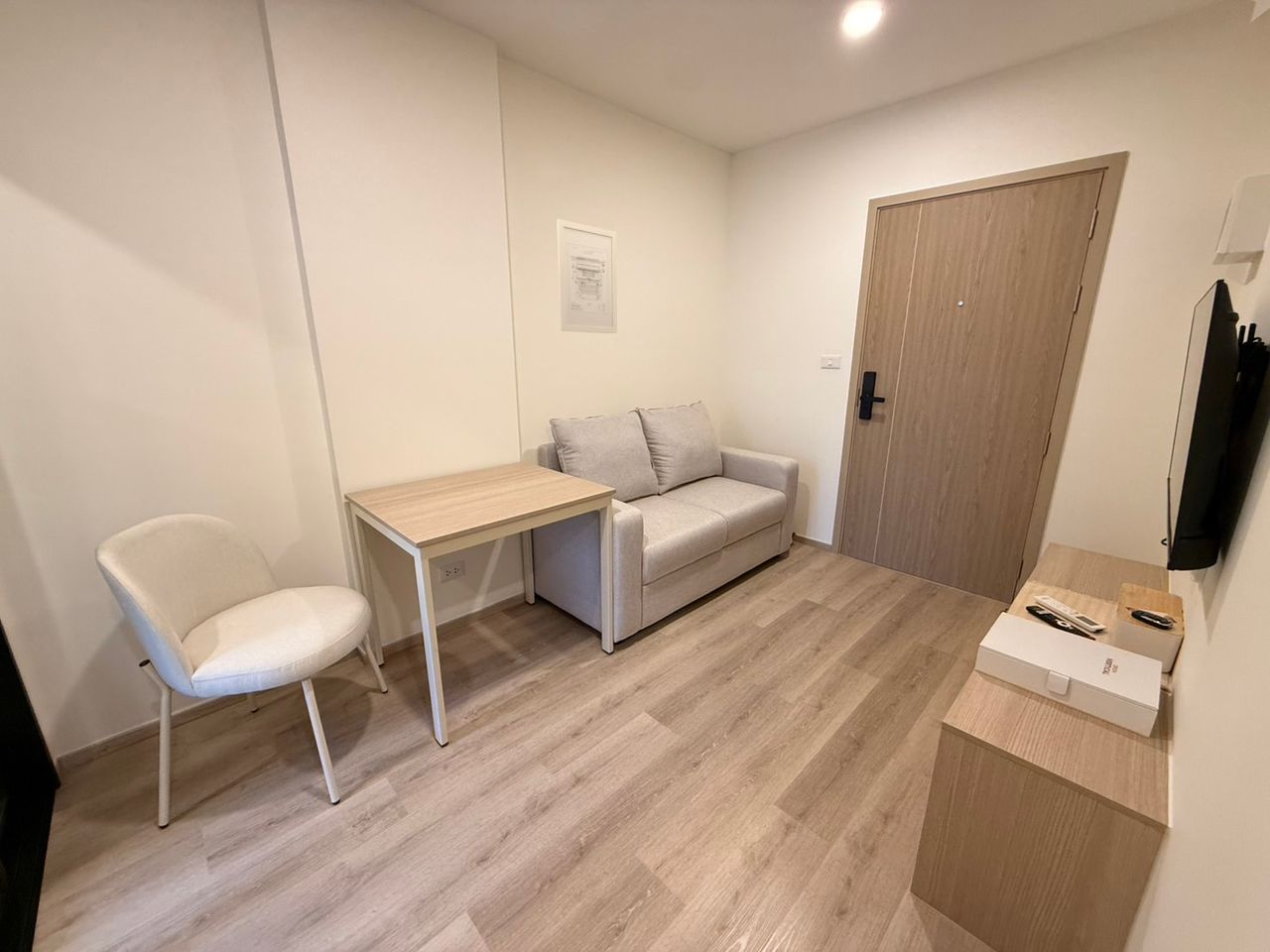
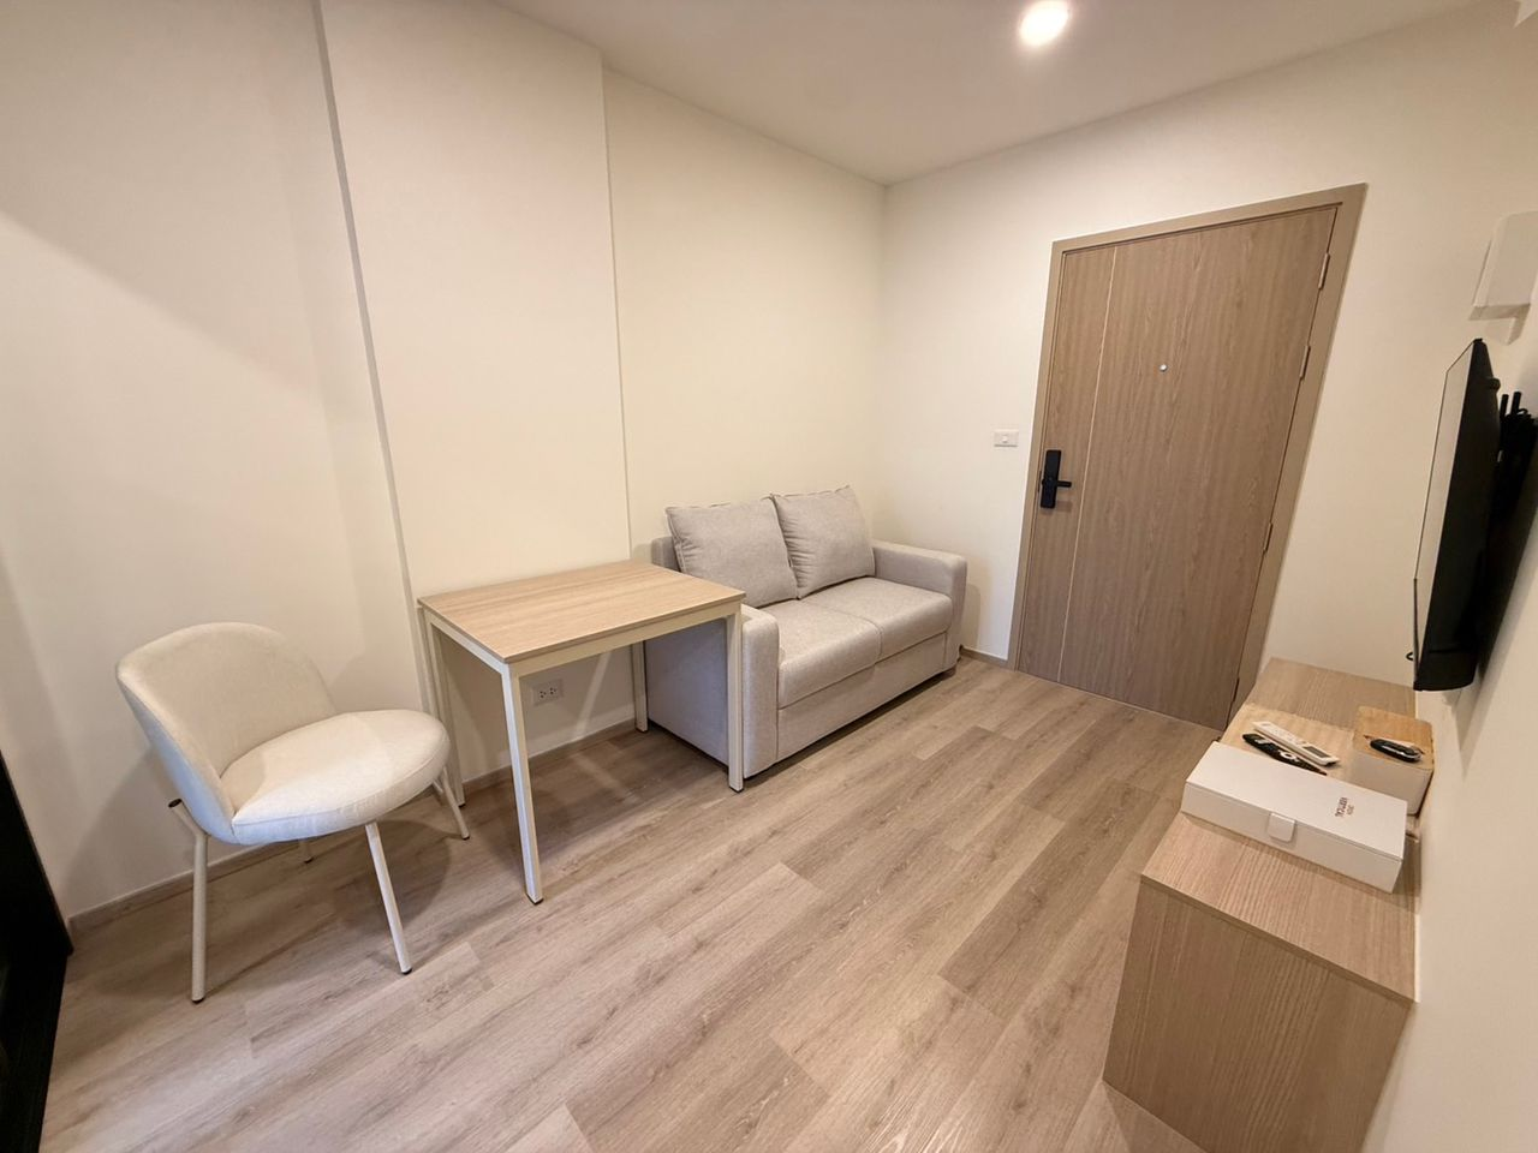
- wall art (588, 280)
